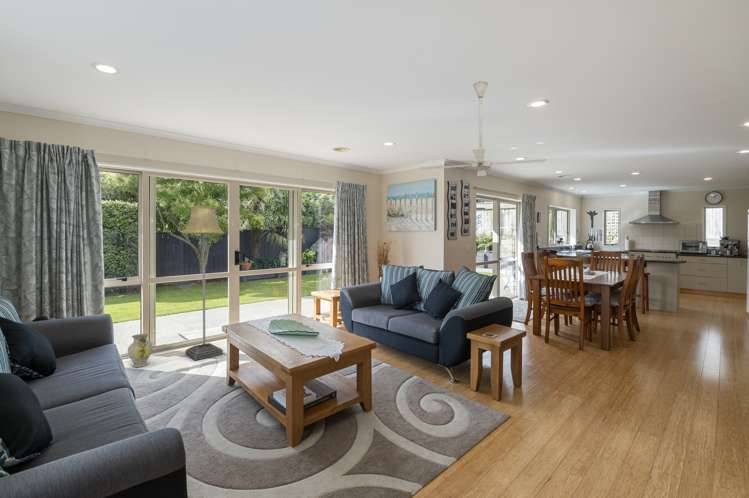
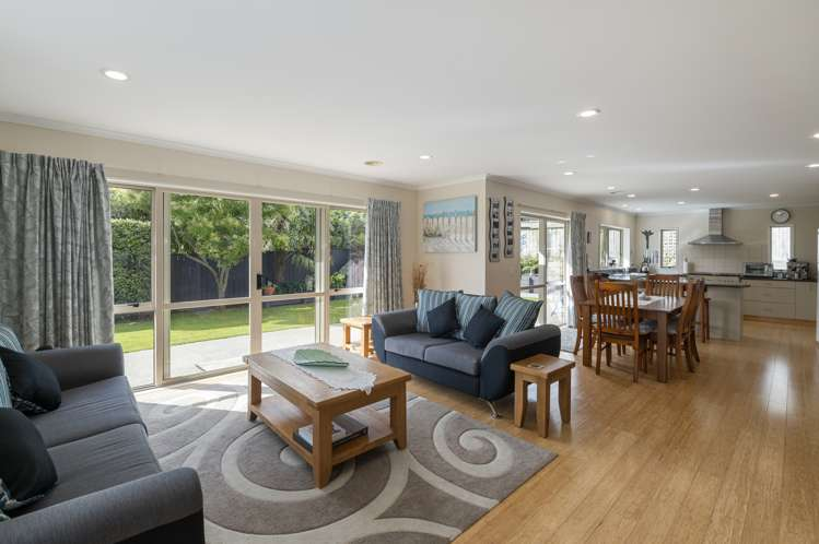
- ceiling fan (480, 127)
- ceramic jug (140, 350)
- floor lamp (203, 280)
